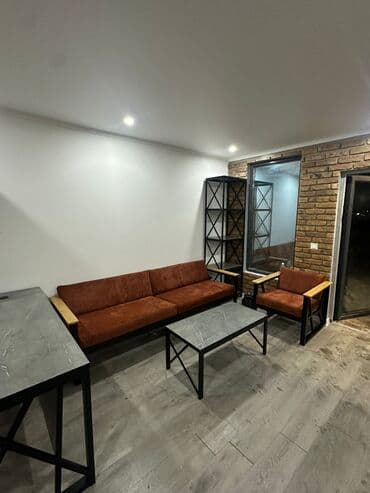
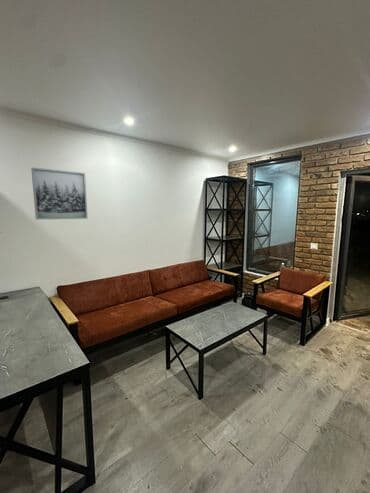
+ wall art (61, 195)
